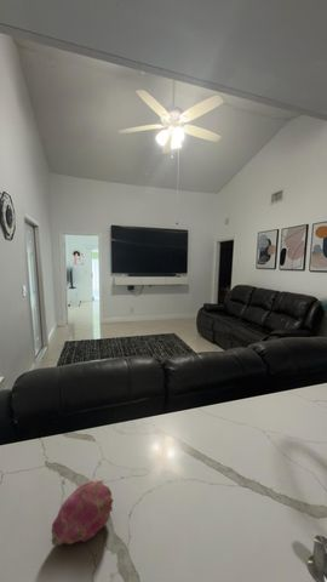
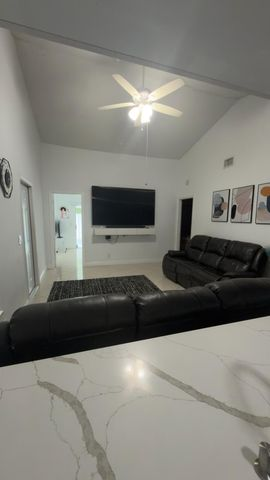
- fruit (84, 509)
